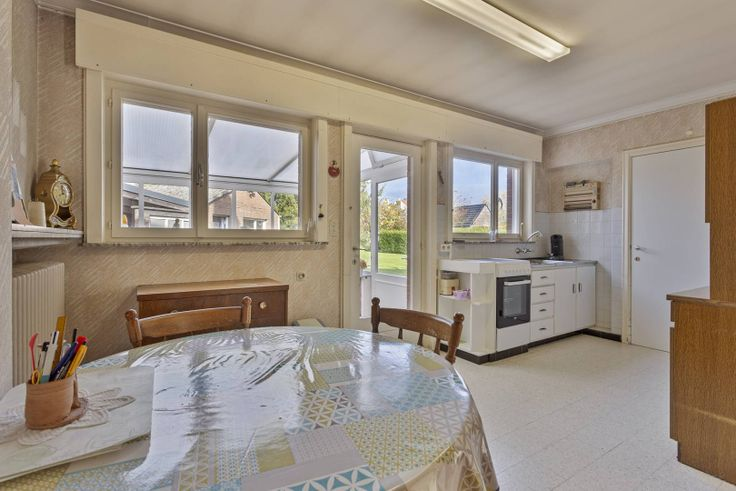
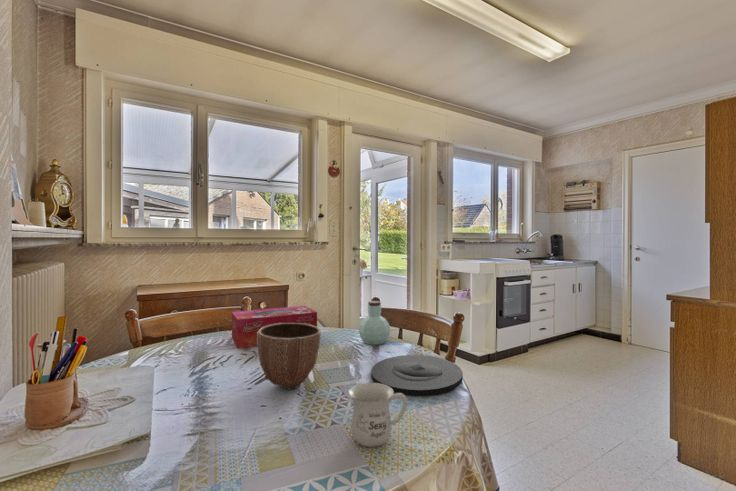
+ tissue box (274, 323)
+ plate (416, 369)
+ jar (374, 321)
+ decorative bowl (289, 357)
+ mug (379, 413)
